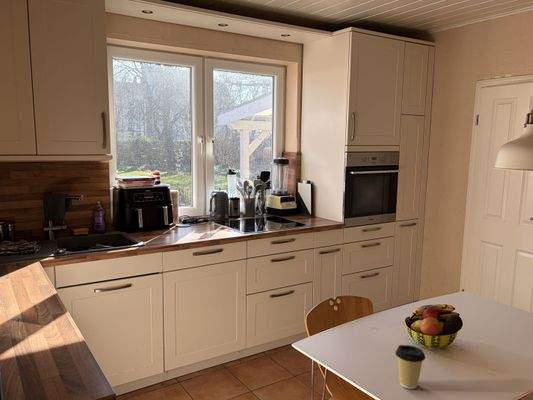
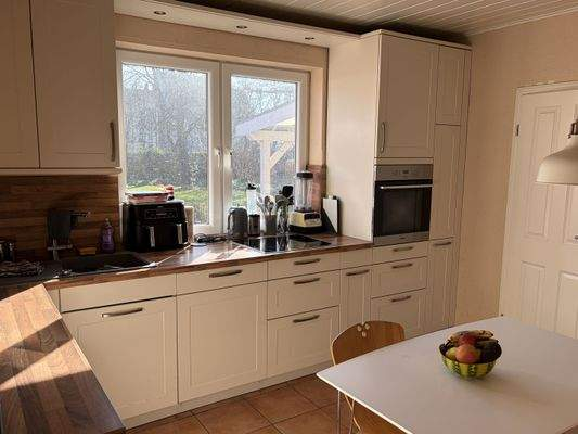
- coffee cup (409, 366)
